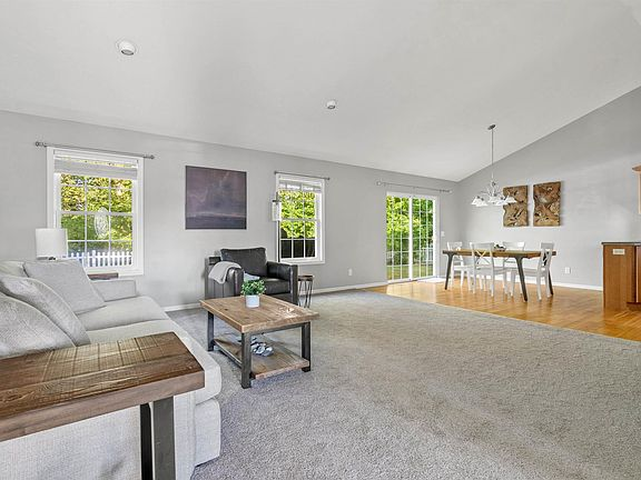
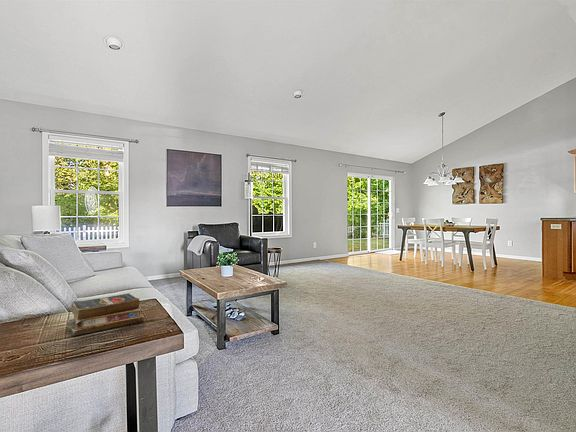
+ books (106, 311)
